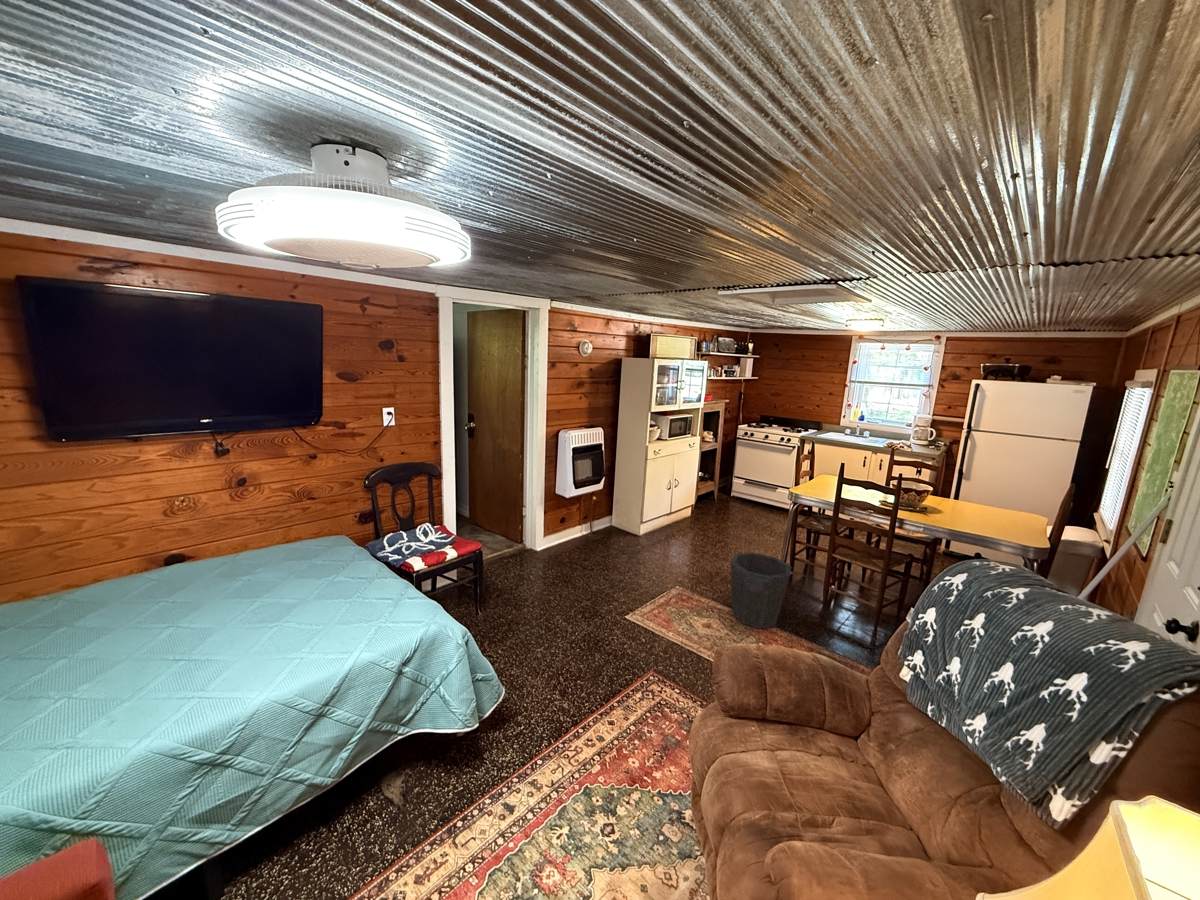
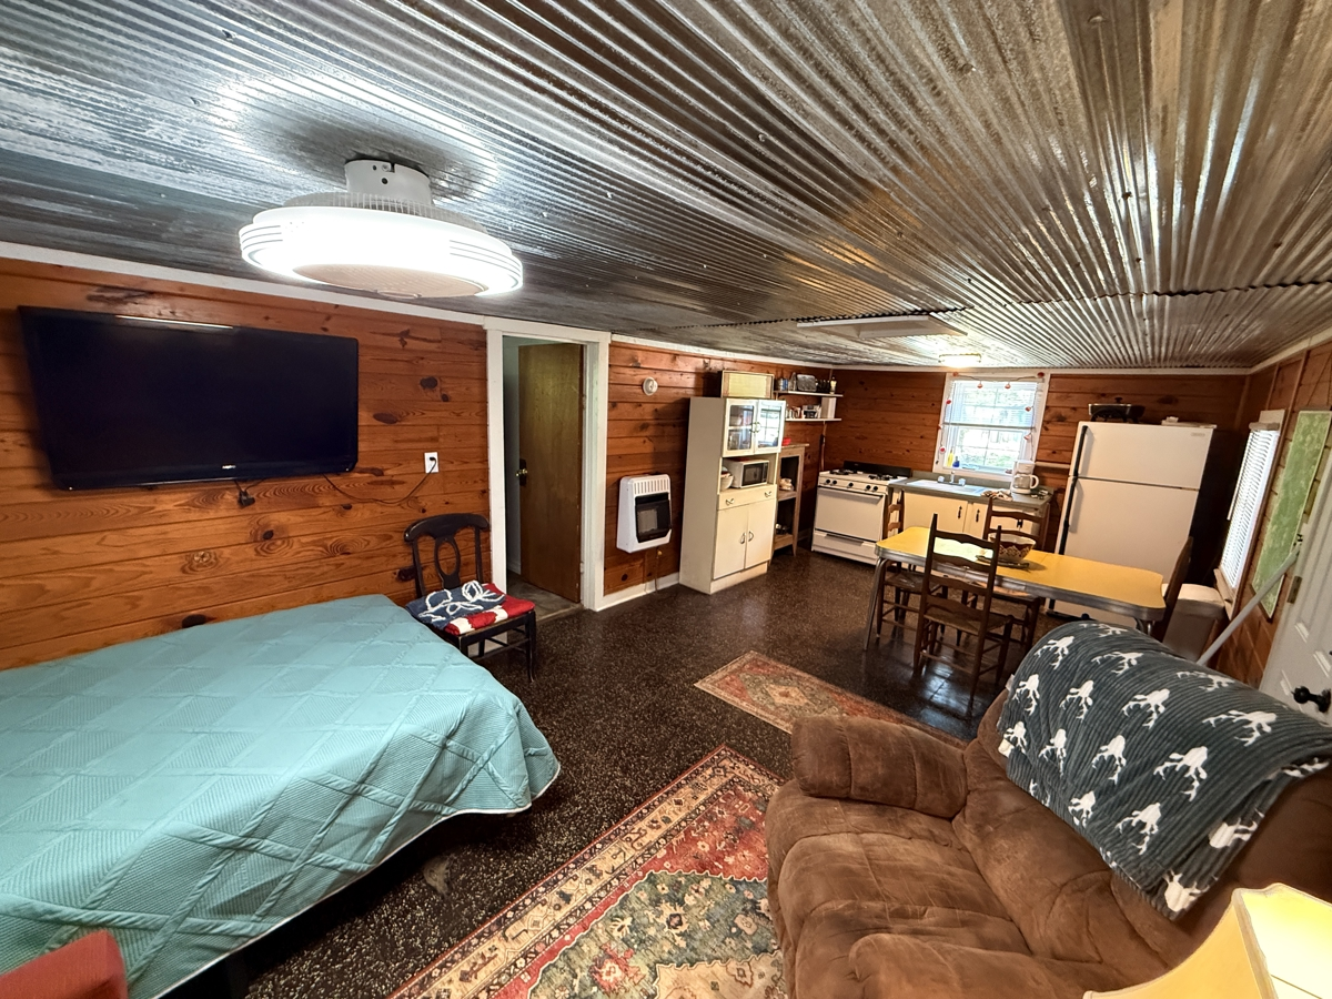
- waste bin (757, 591)
